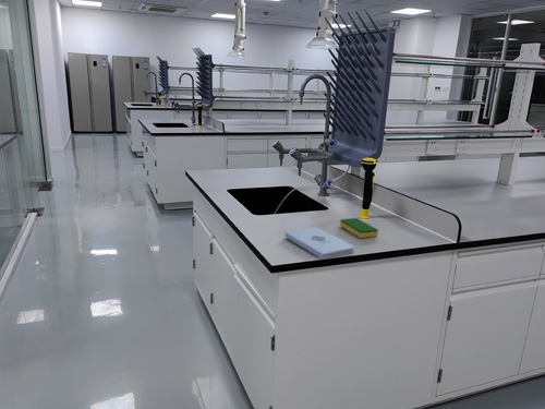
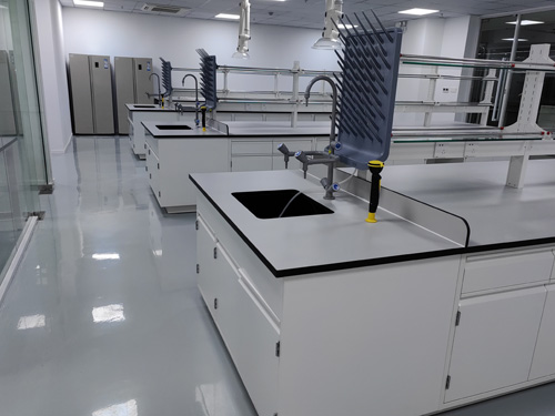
- dish sponge (358, 227)
- notepad (318, 241)
